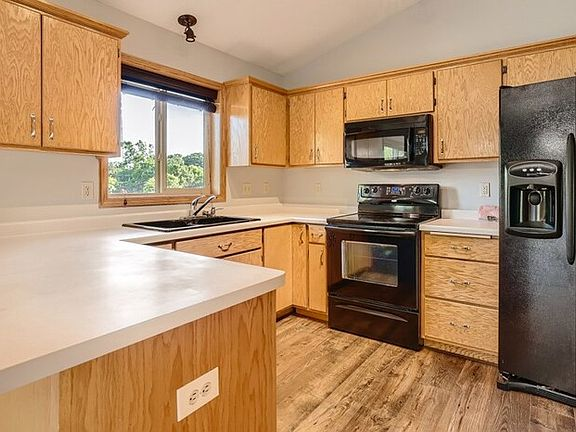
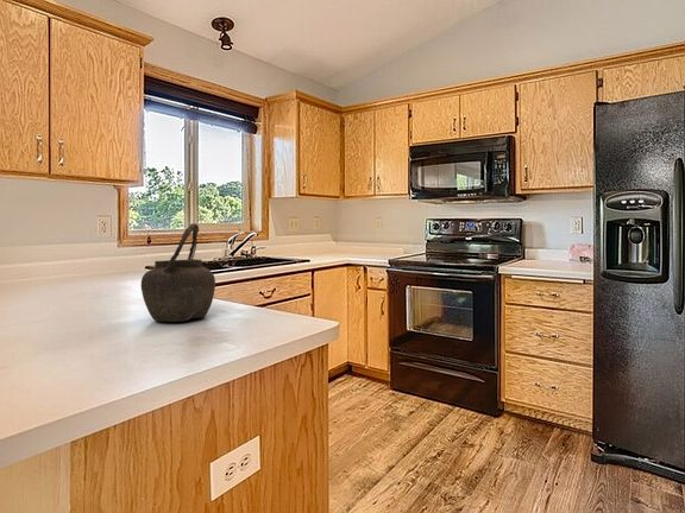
+ kettle (184, 270)
